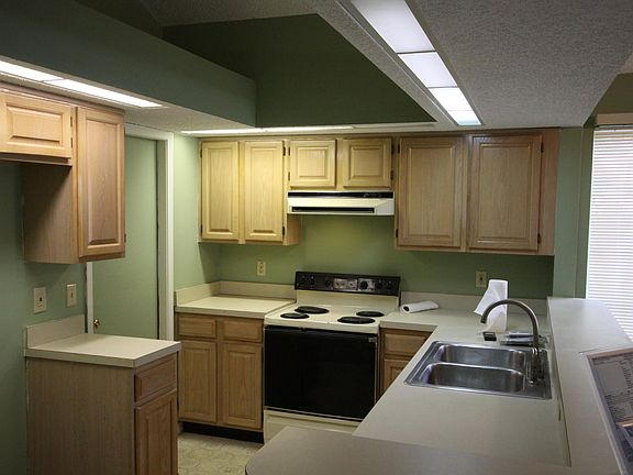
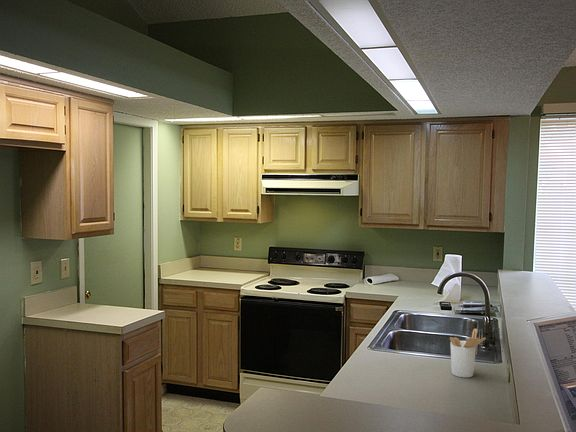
+ utensil holder (467, 353)
